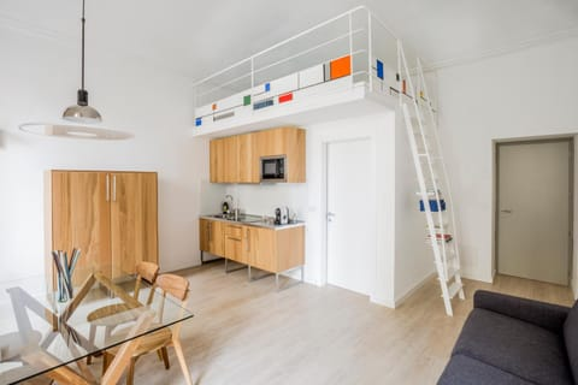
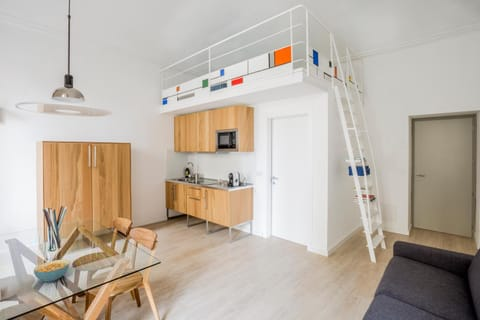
+ cereal bowl (52, 272)
